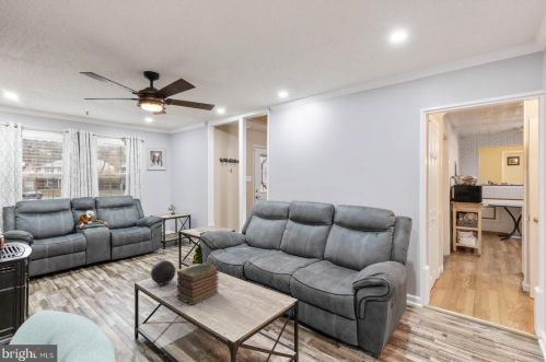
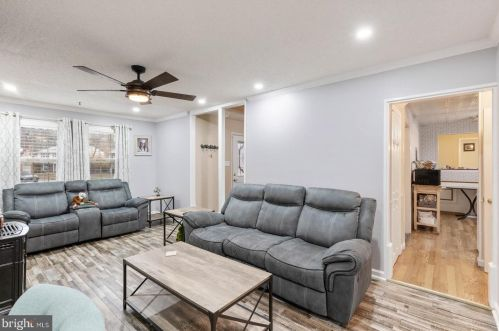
- decorative ball (163, 272)
- book stack (198, 282)
